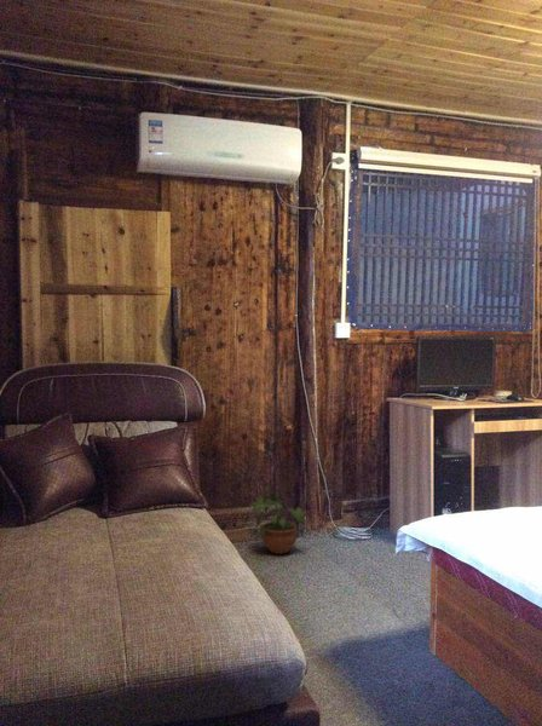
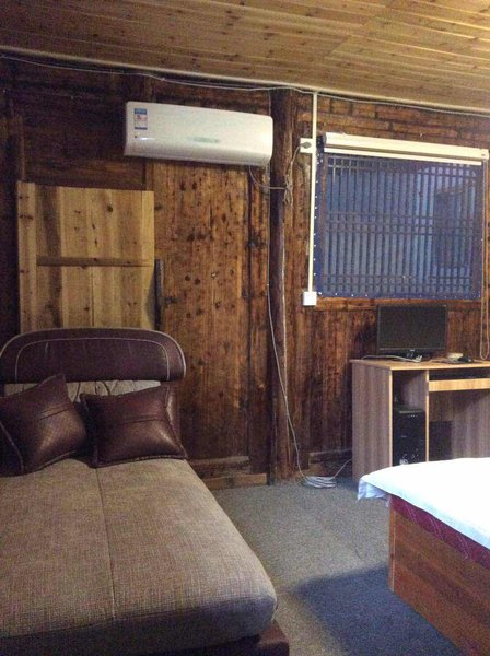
- potted plant (273, 518)
